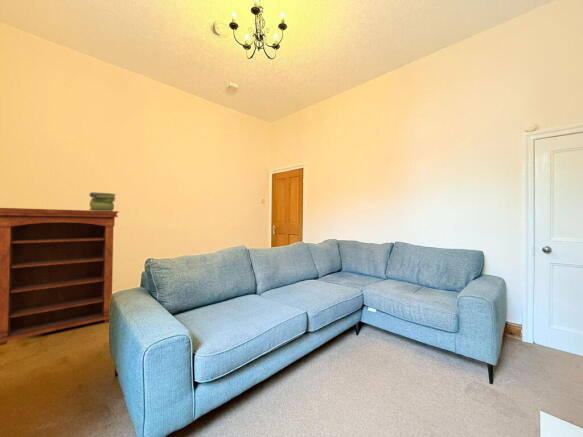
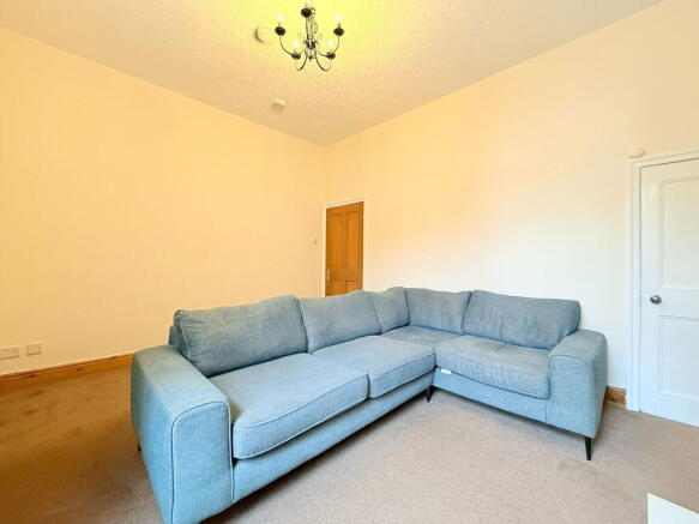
- bookshelf (61, 268)
- stack of books (103, 201)
